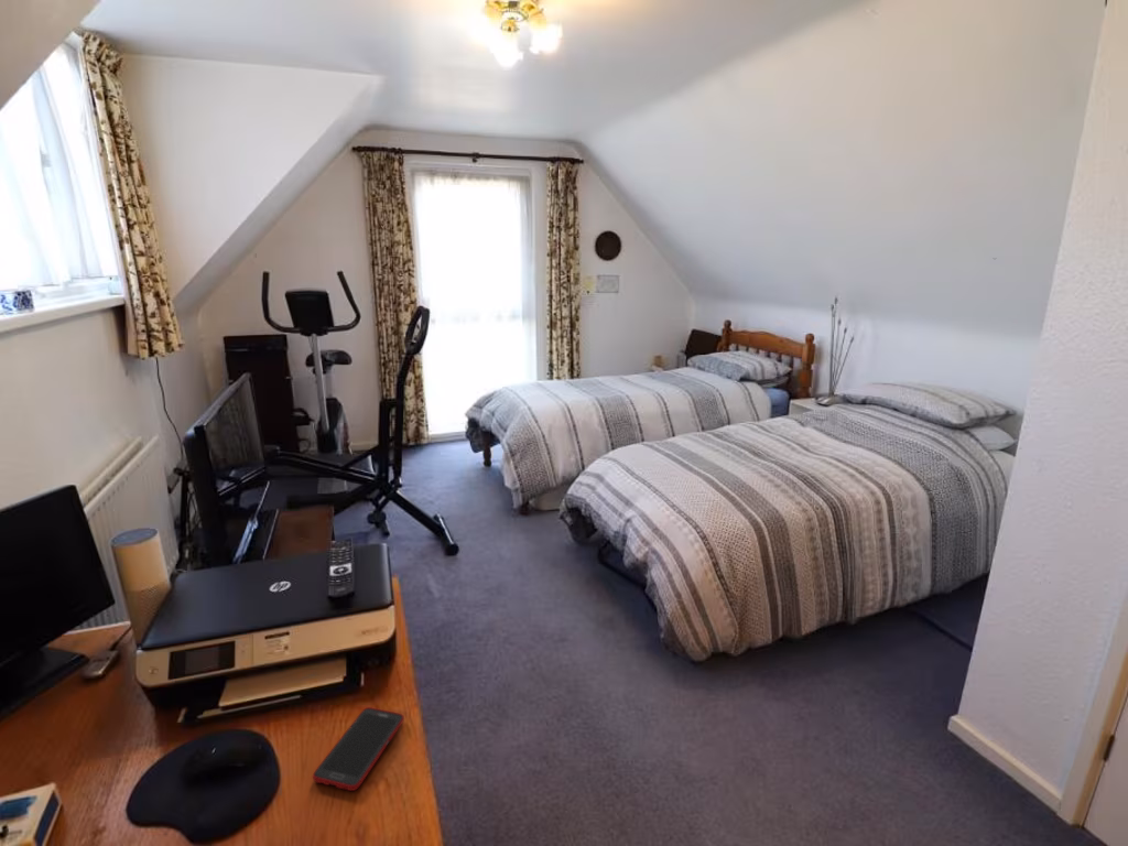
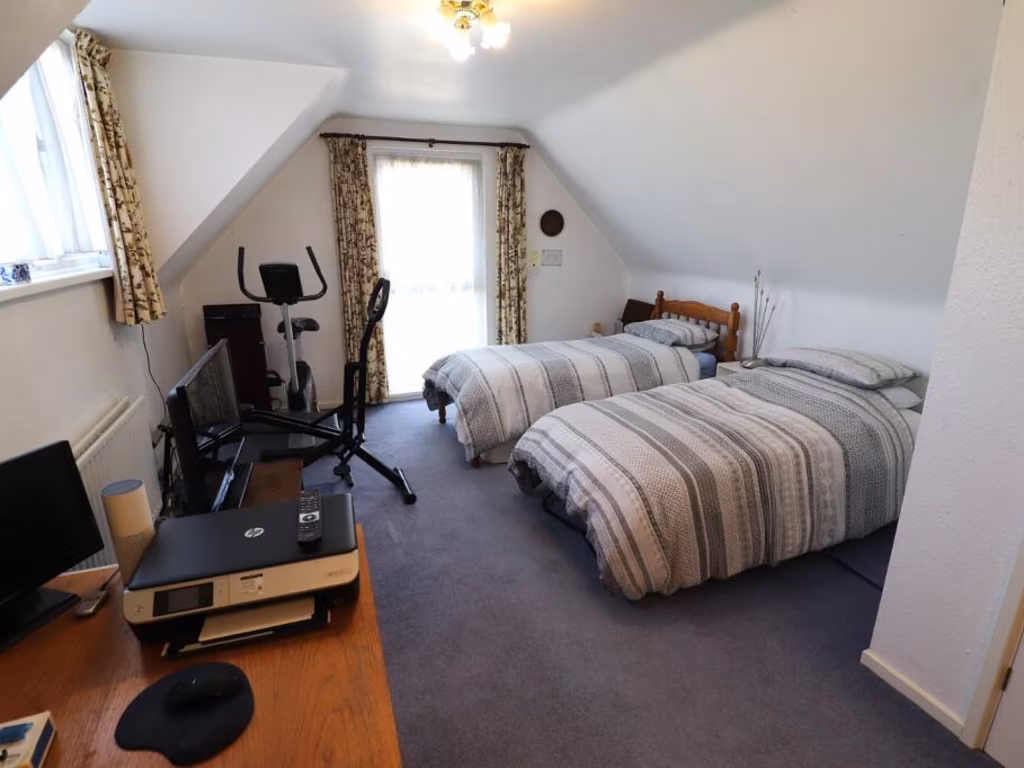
- cell phone (360, 746)
